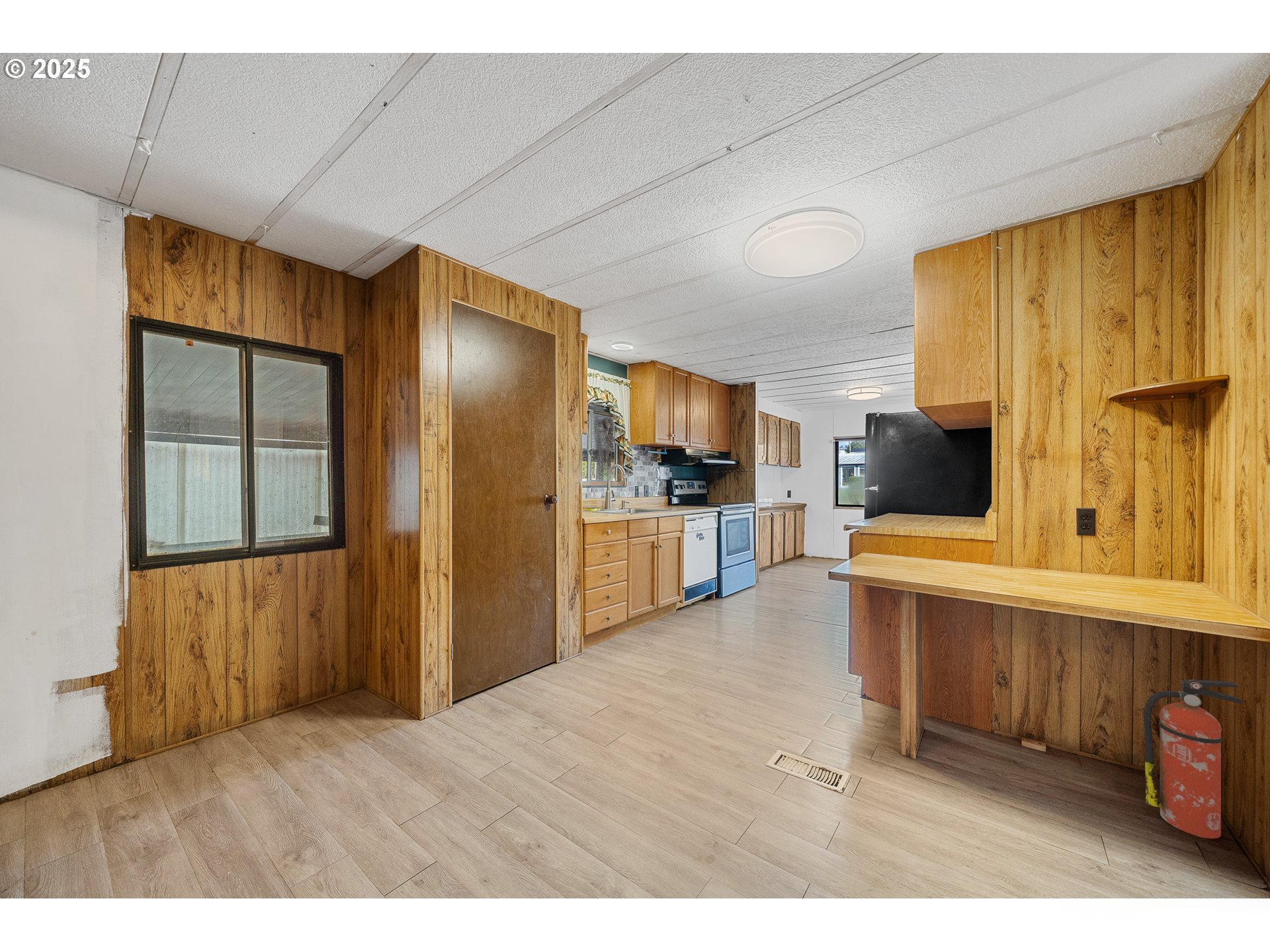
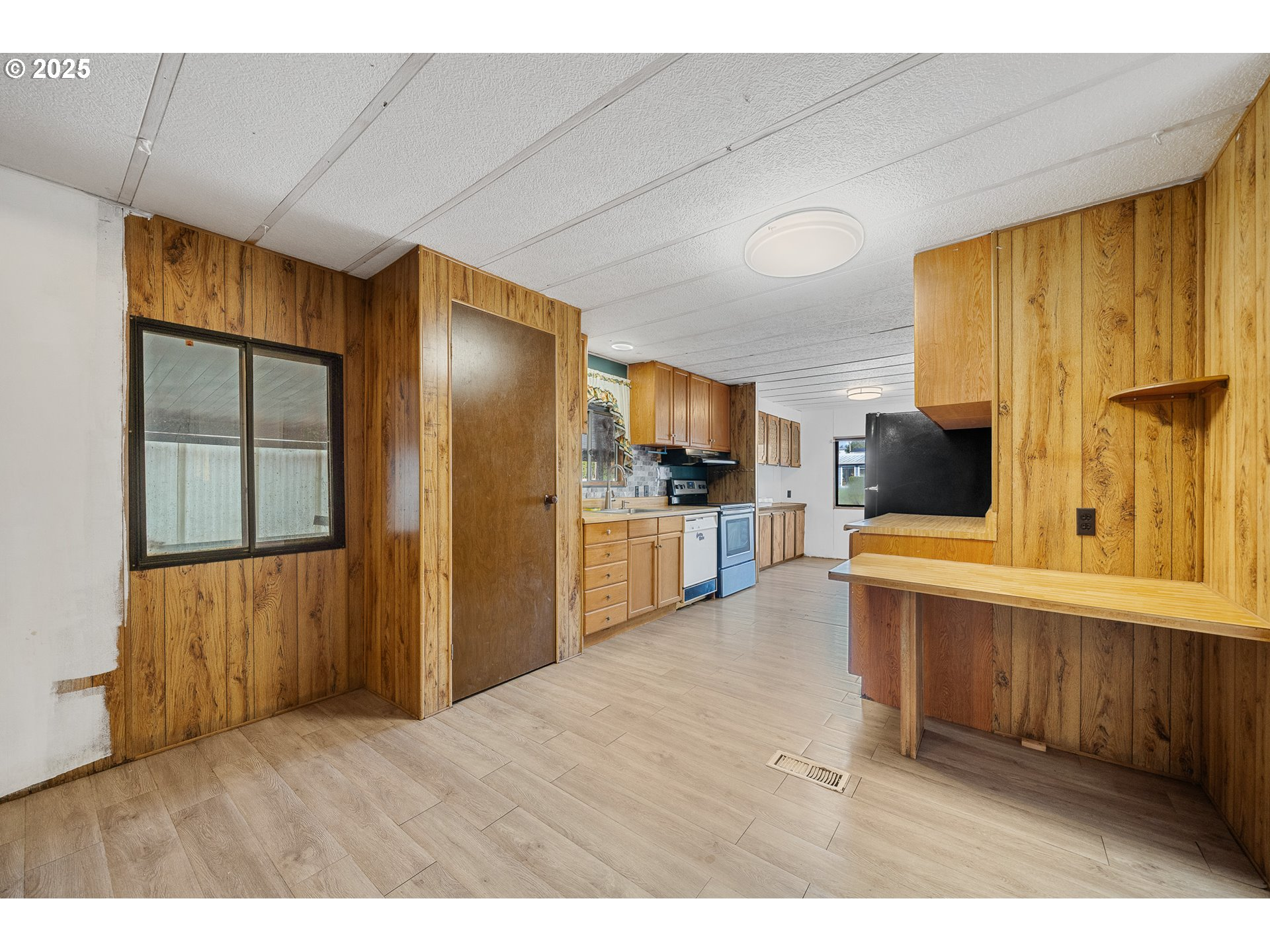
- fire extinguisher (1193, 750)
